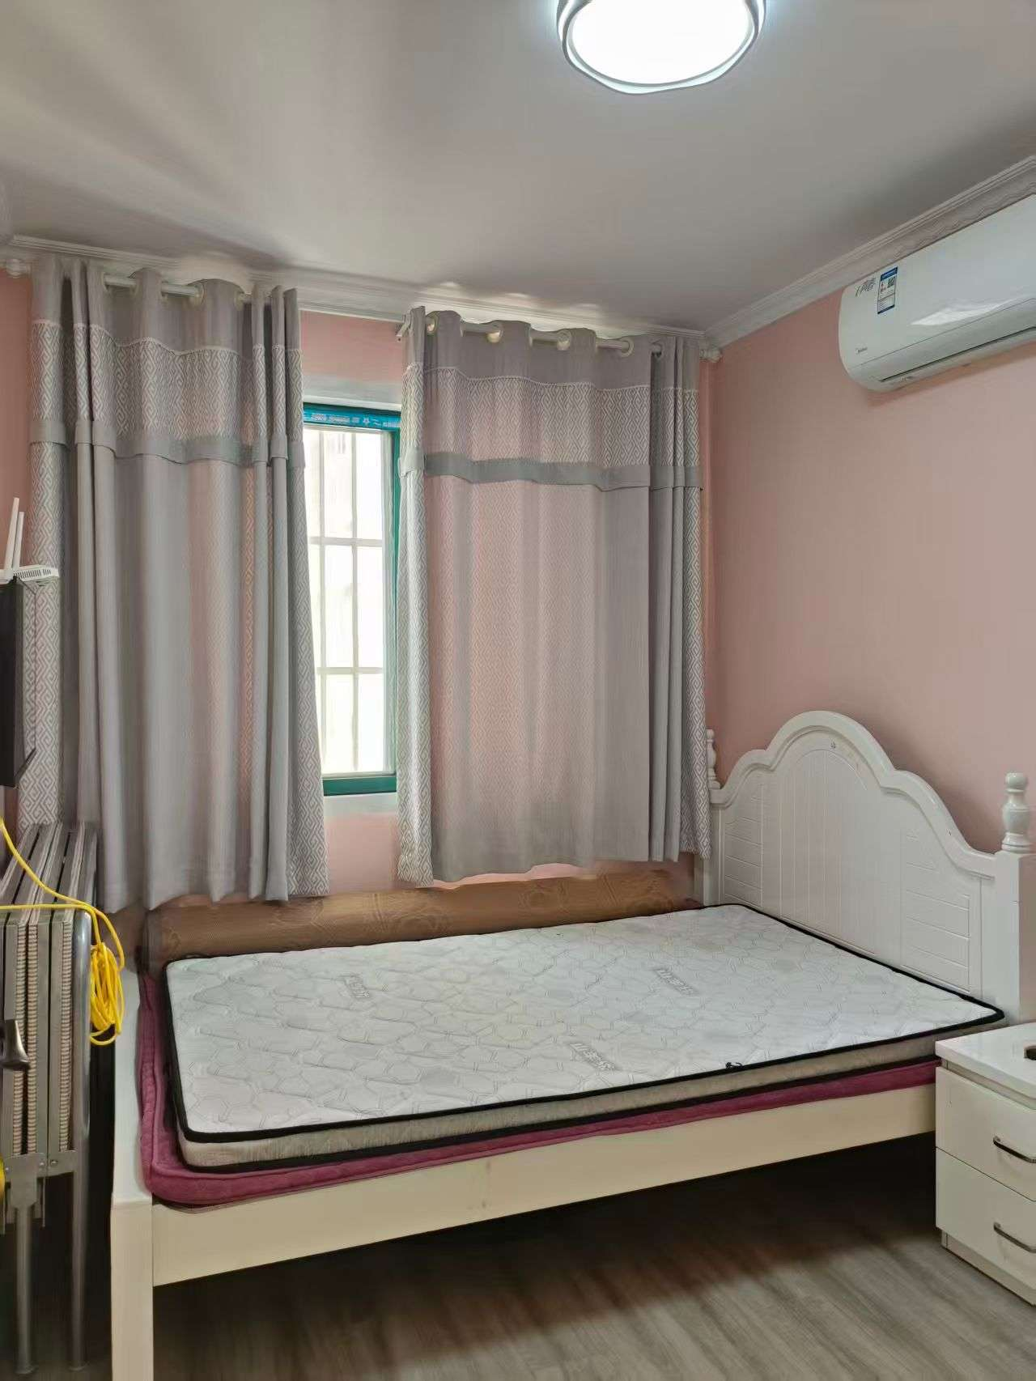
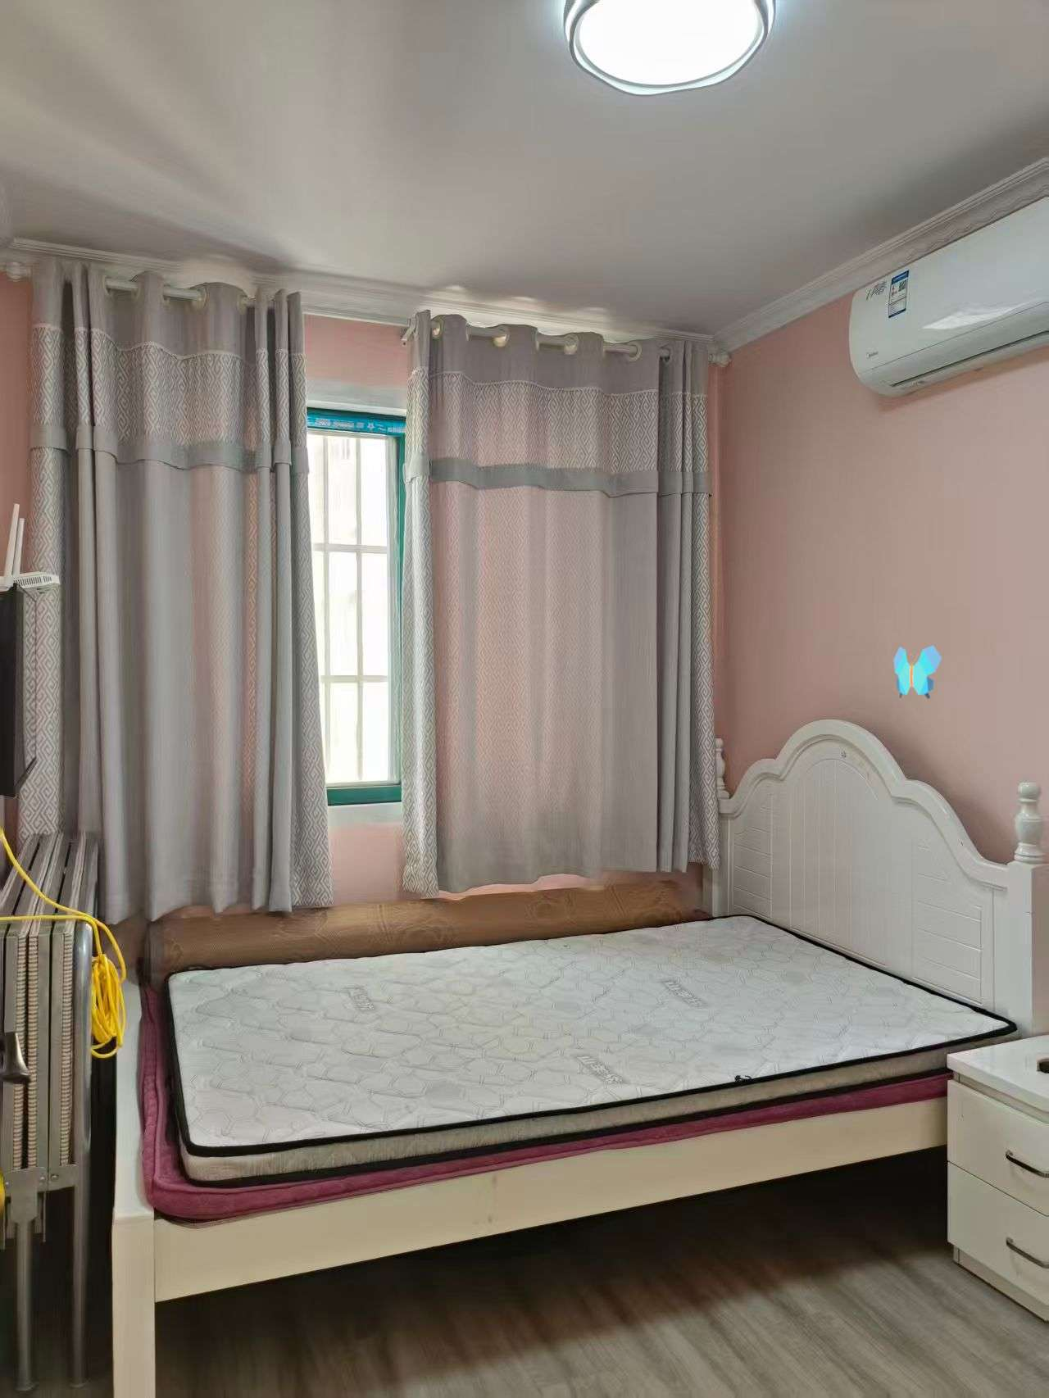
+ decorative butterfly (913, 672)
